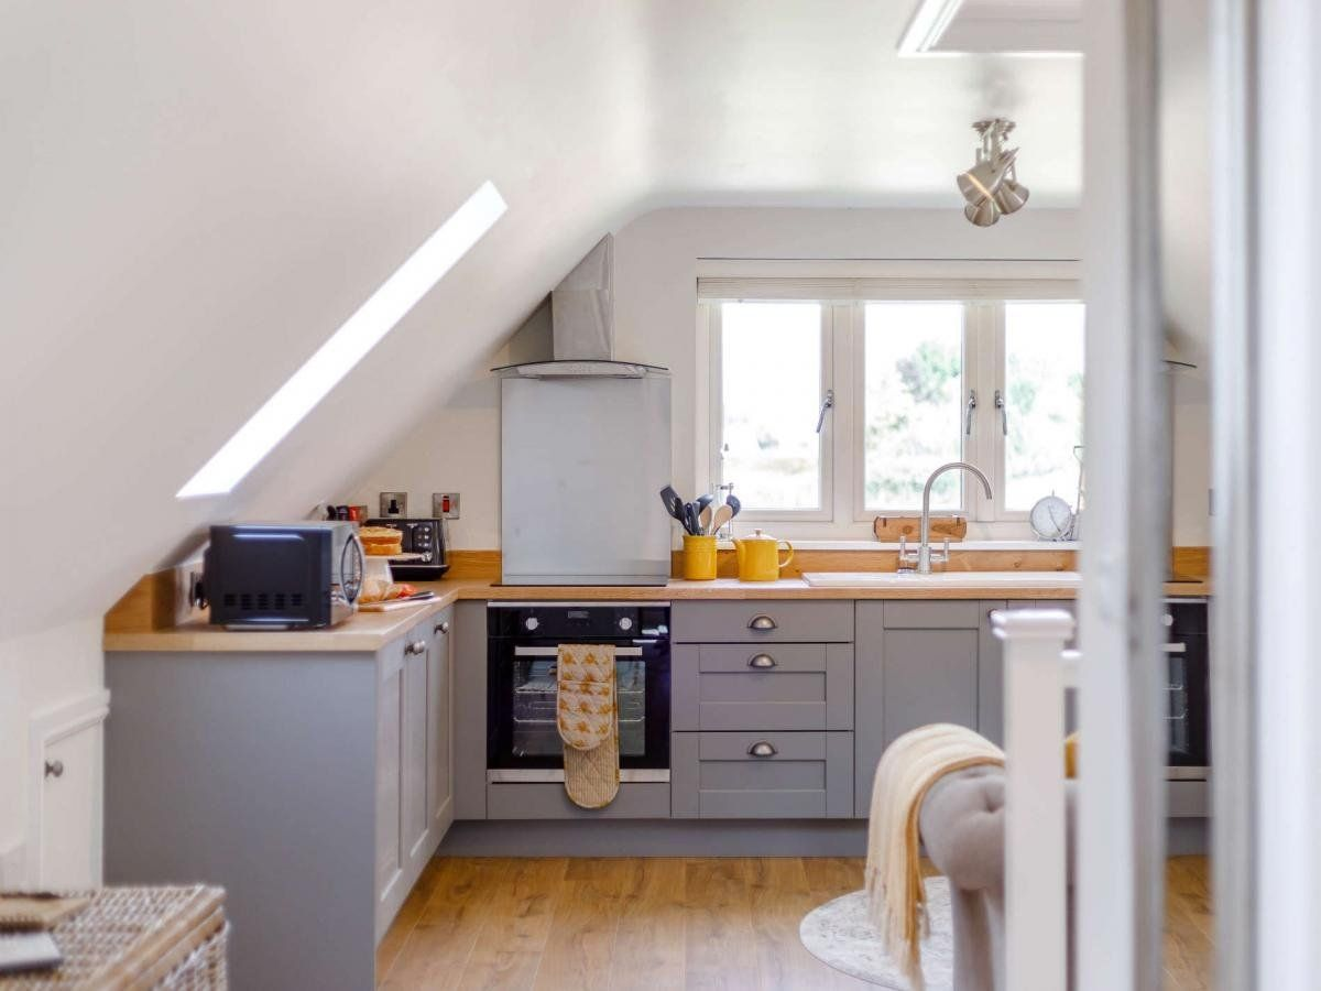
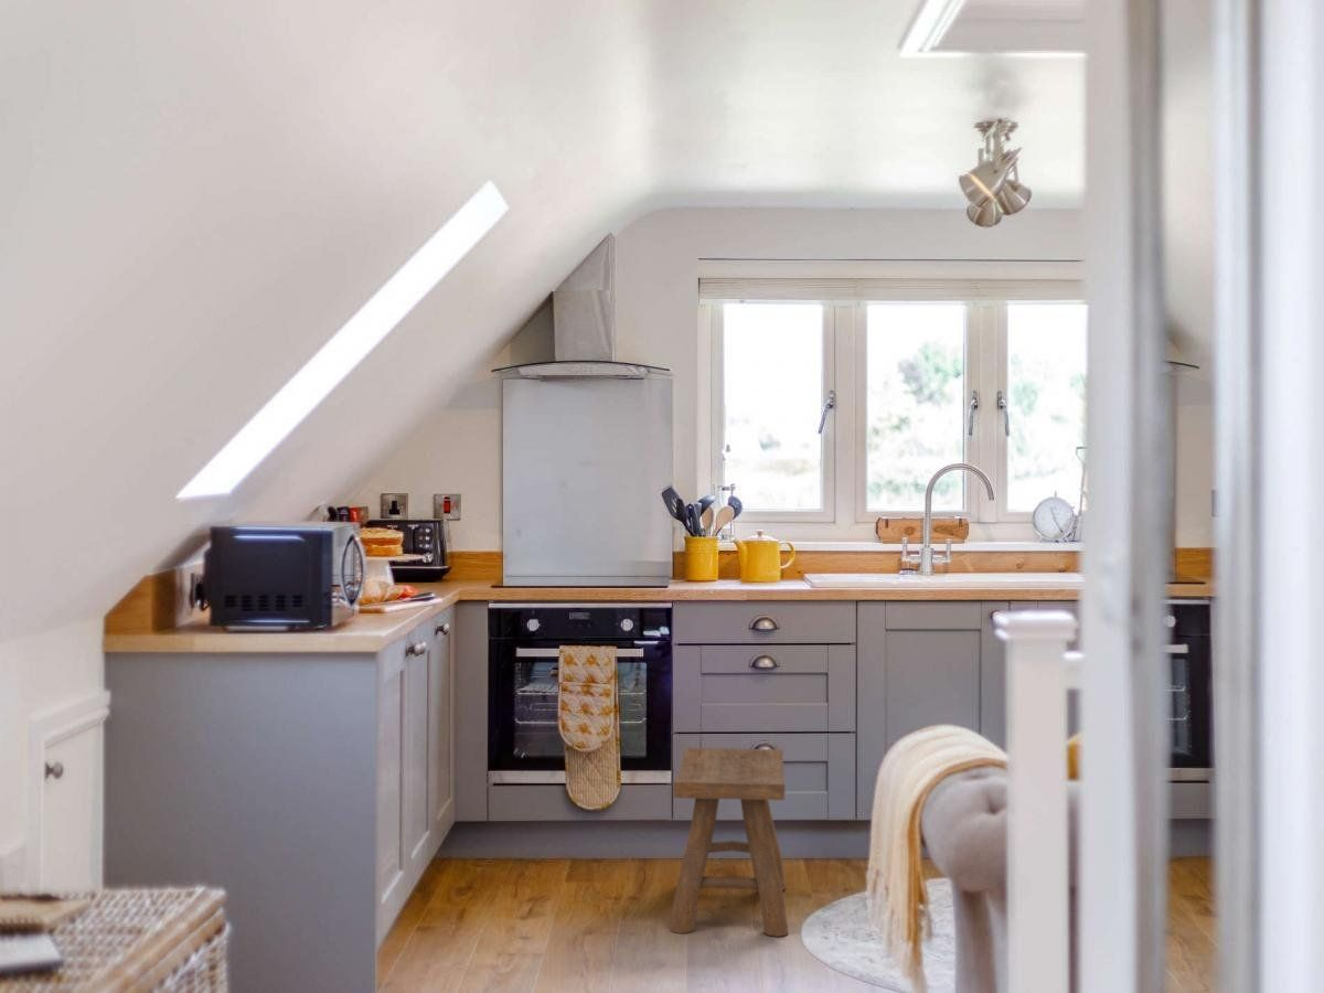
+ stool (730, 841)
